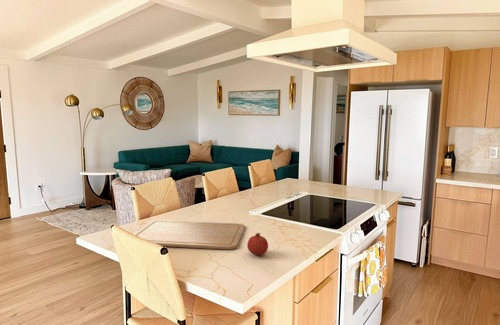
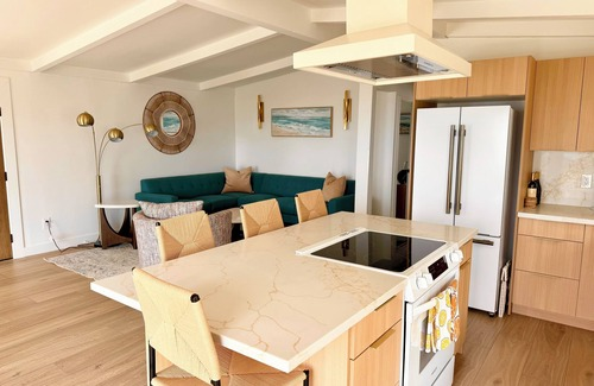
- chopping board (189, 233)
- fruit (257, 243)
